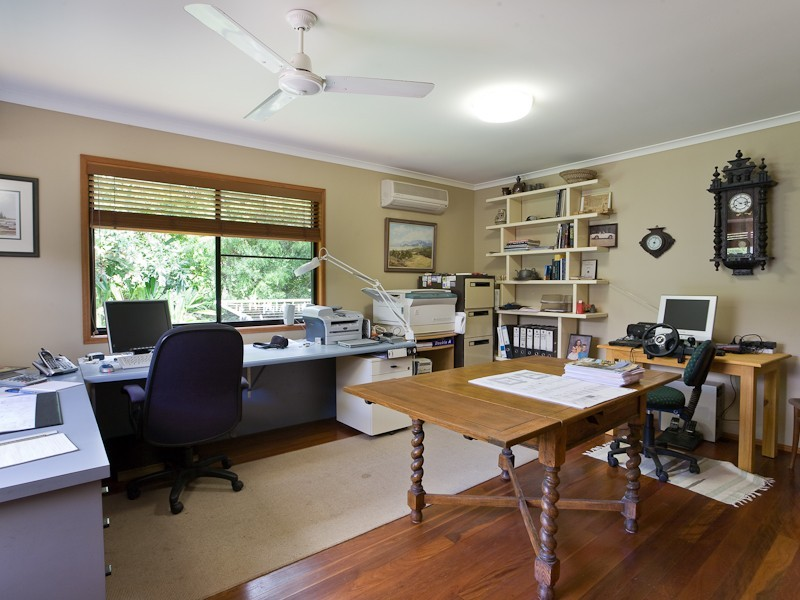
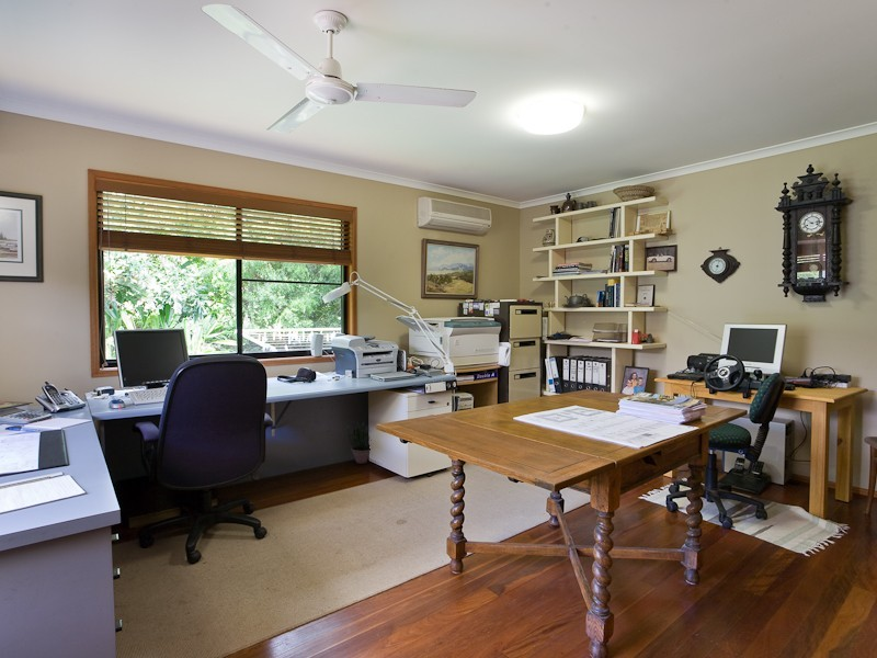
+ potted plant (361, 441)
